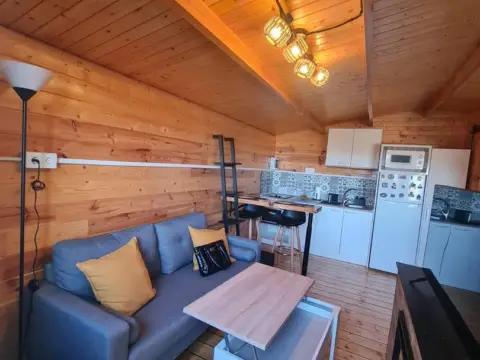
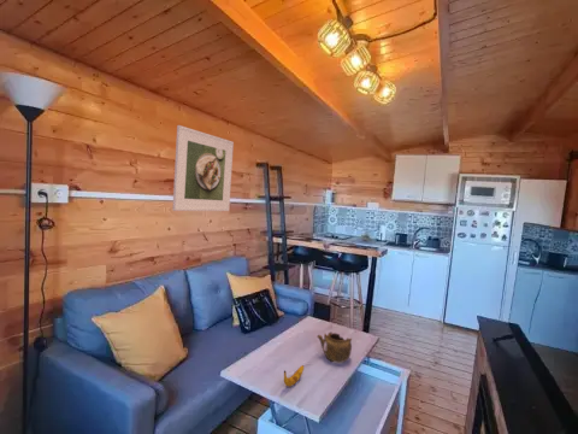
+ banana (294, 374)
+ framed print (206, 172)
+ teapot (334, 345)
